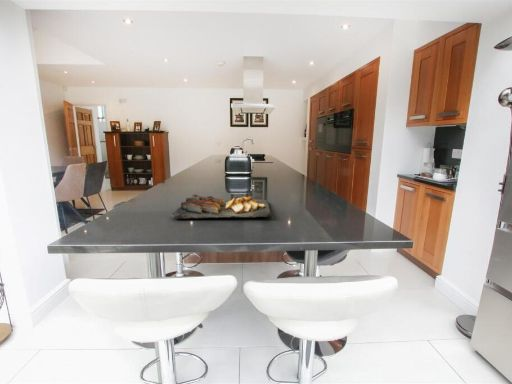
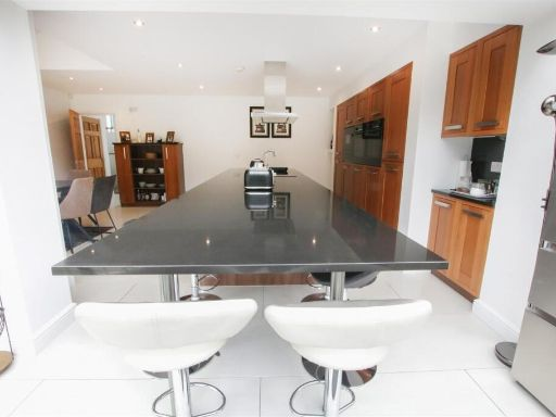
- food platter (224, 203)
